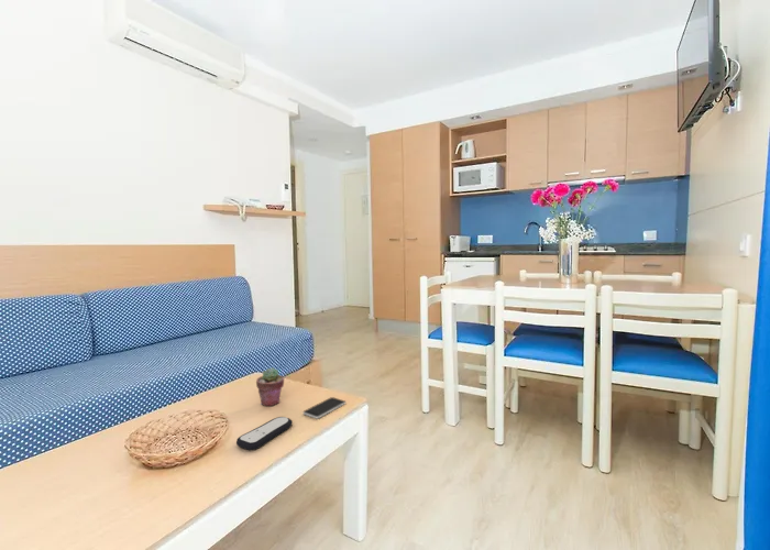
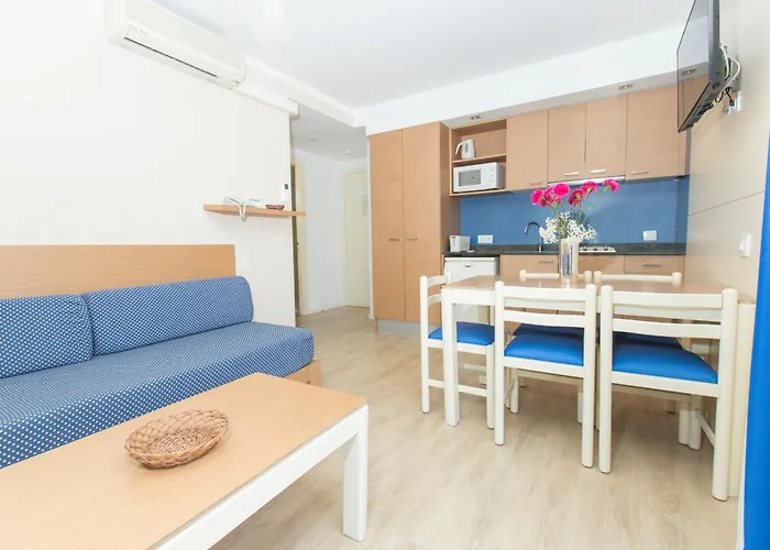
- potted succulent (270, 385)
- smartphone (324, 407)
- remote control (266, 431)
